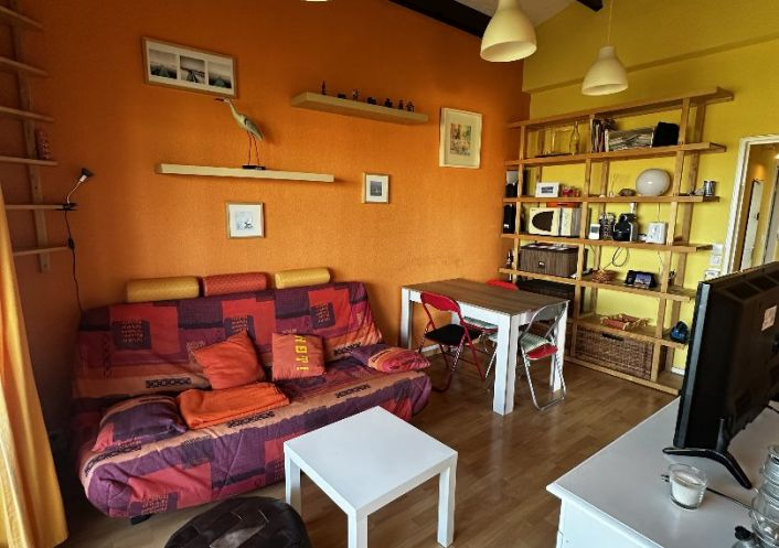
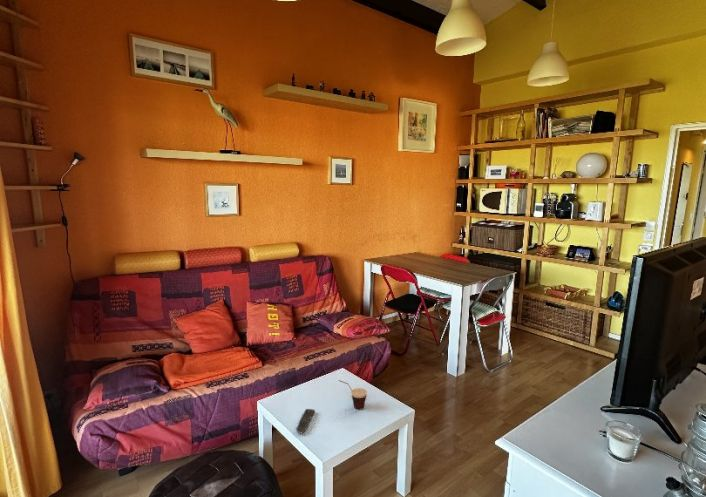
+ remote control (305, 420)
+ cup (352, 393)
